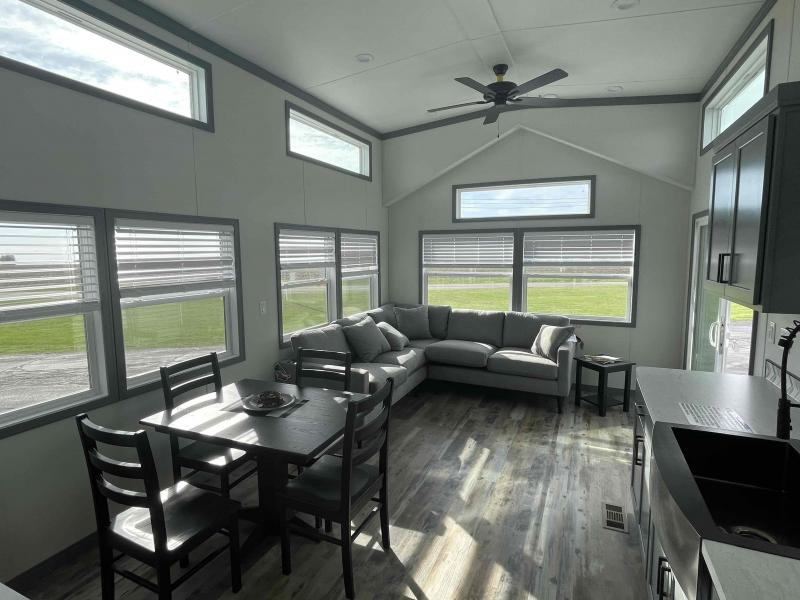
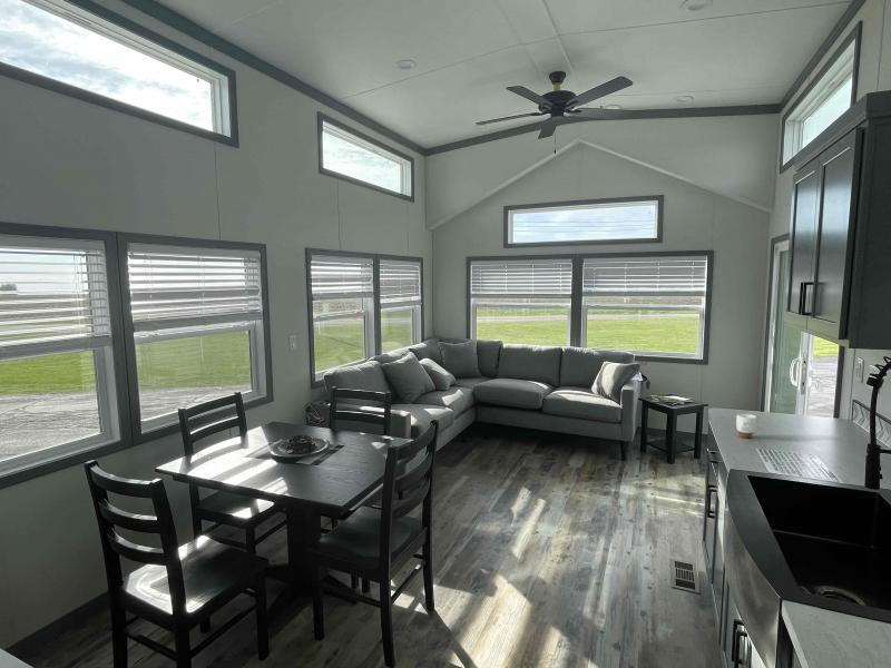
+ mug (745, 426)
